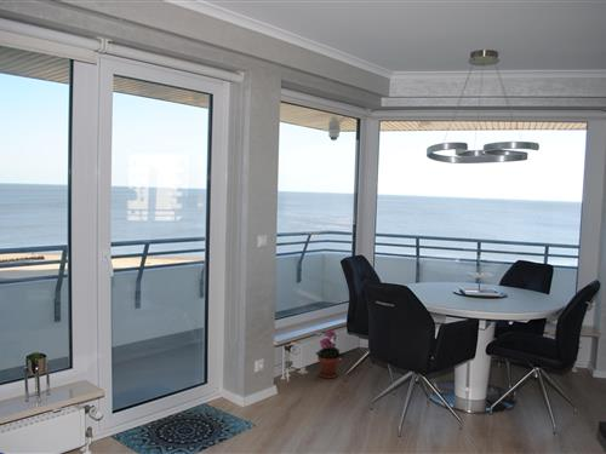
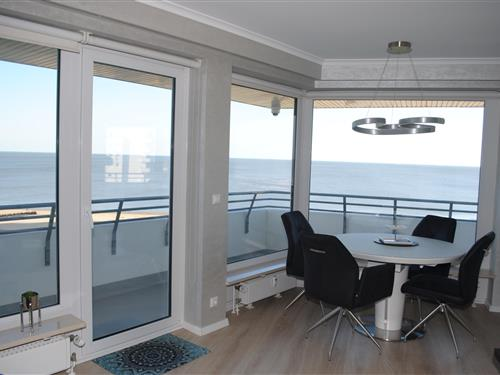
- potted plant (327, 352)
